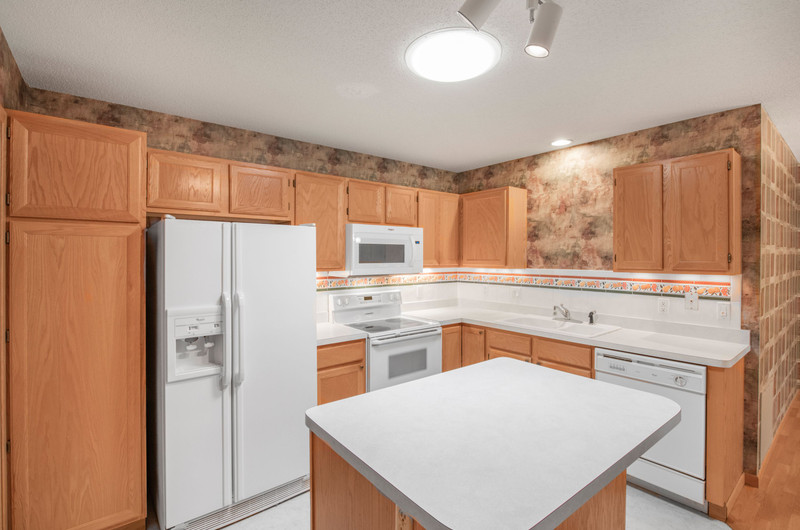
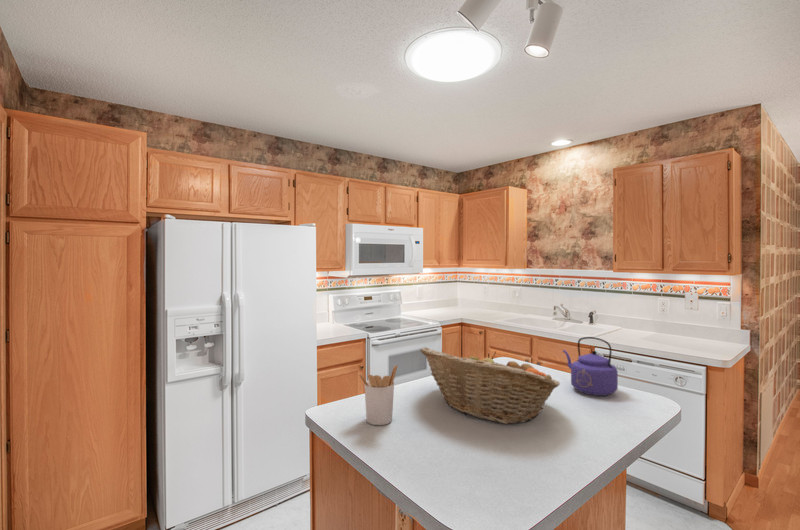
+ utensil holder (379, 395)
+ fruit basket (485, 376)
+ kettle (587, 362)
